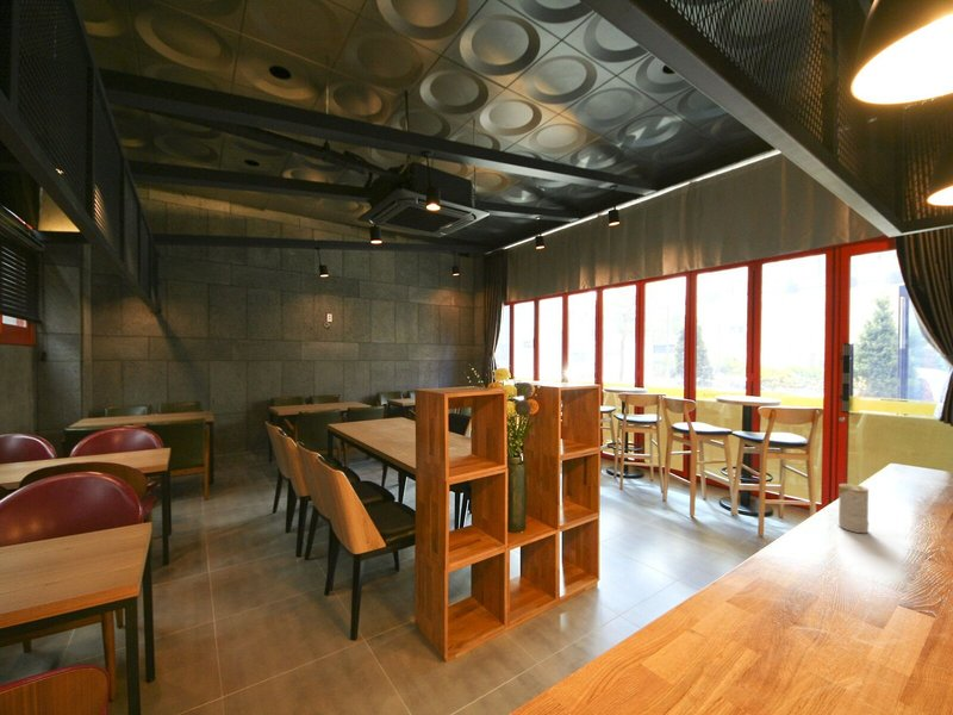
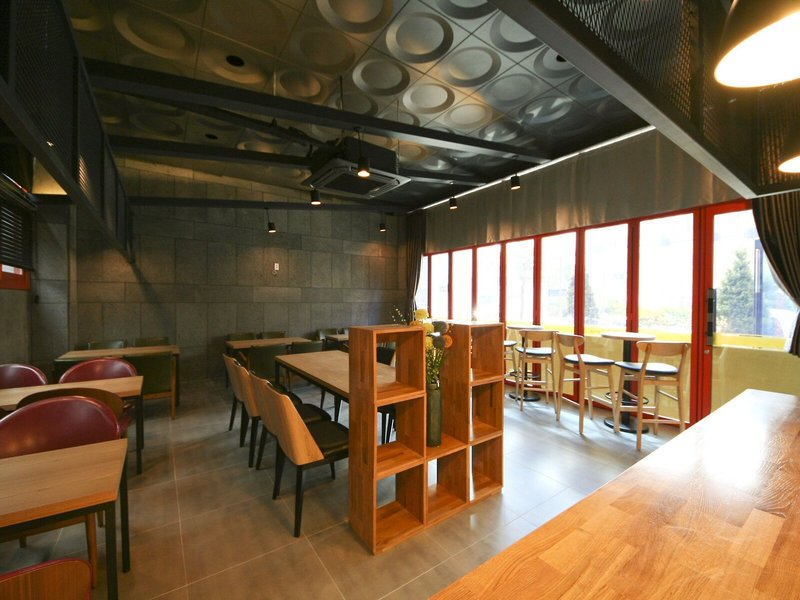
- candle (853, 508)
